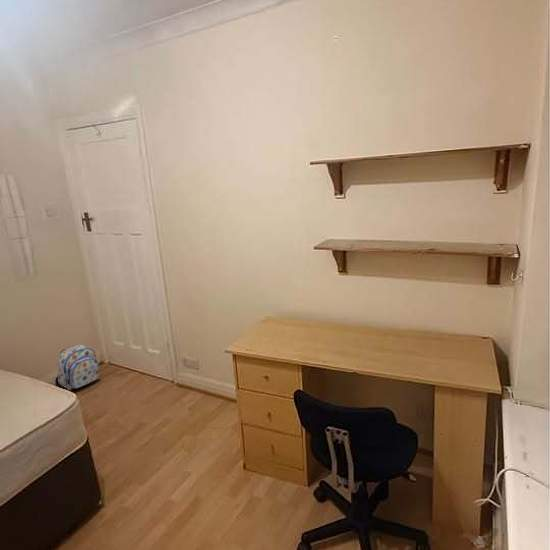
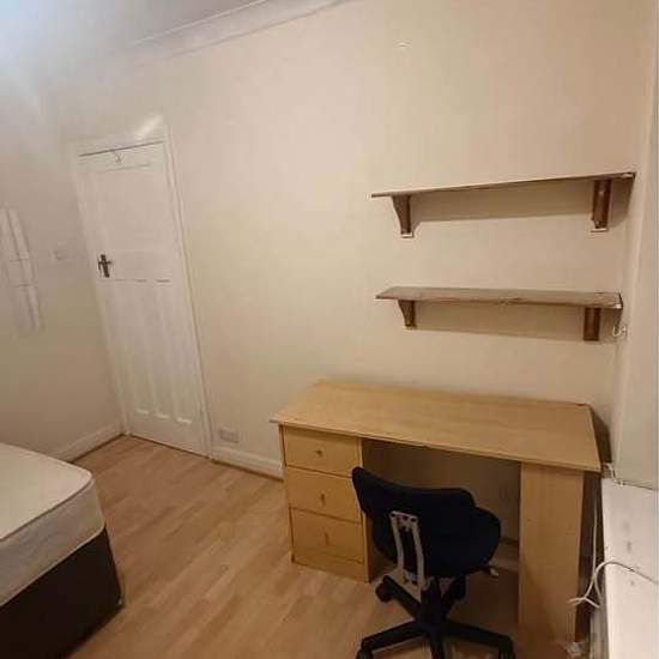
- backpack (77, 366)
